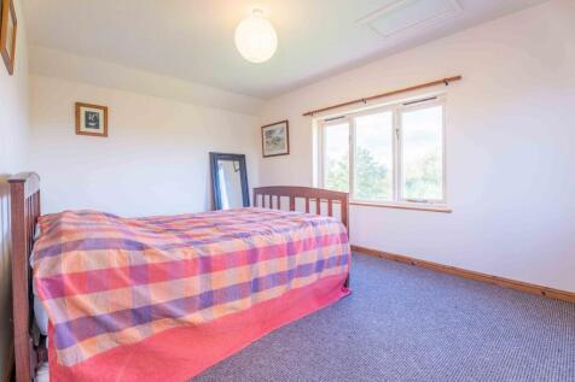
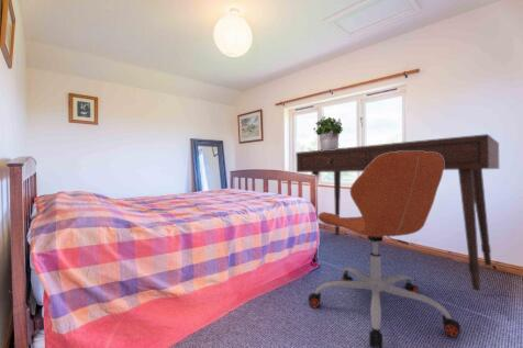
+ office chair (377, 233)
+ potted plant (327, 133)
+ desk (364, 170)
